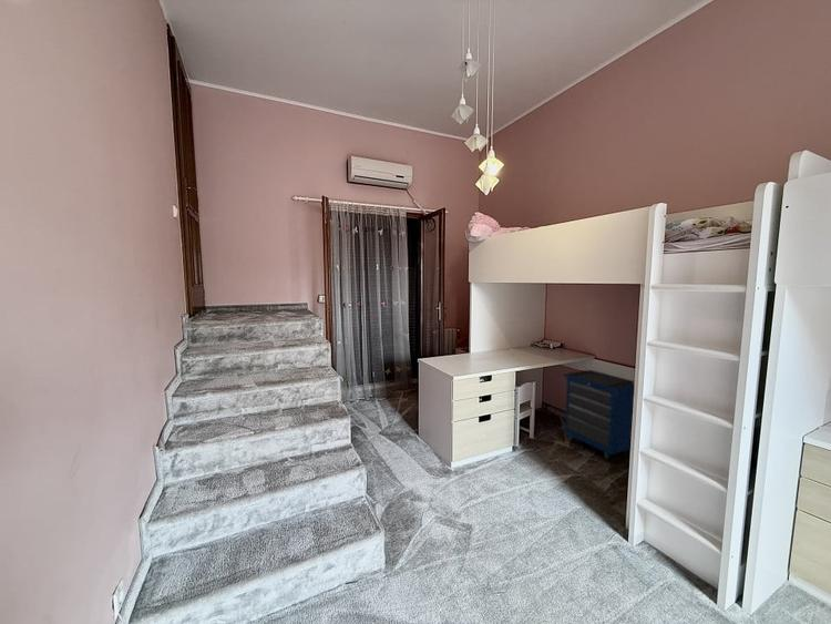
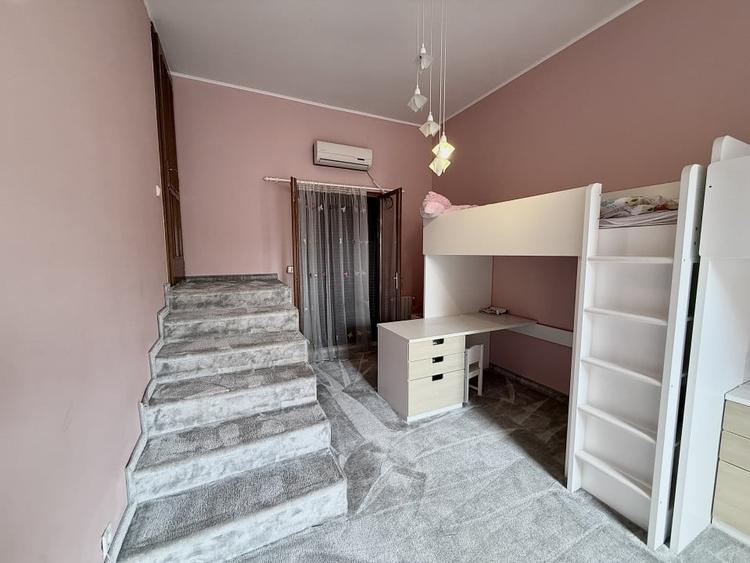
- cabinet (597, 411)
